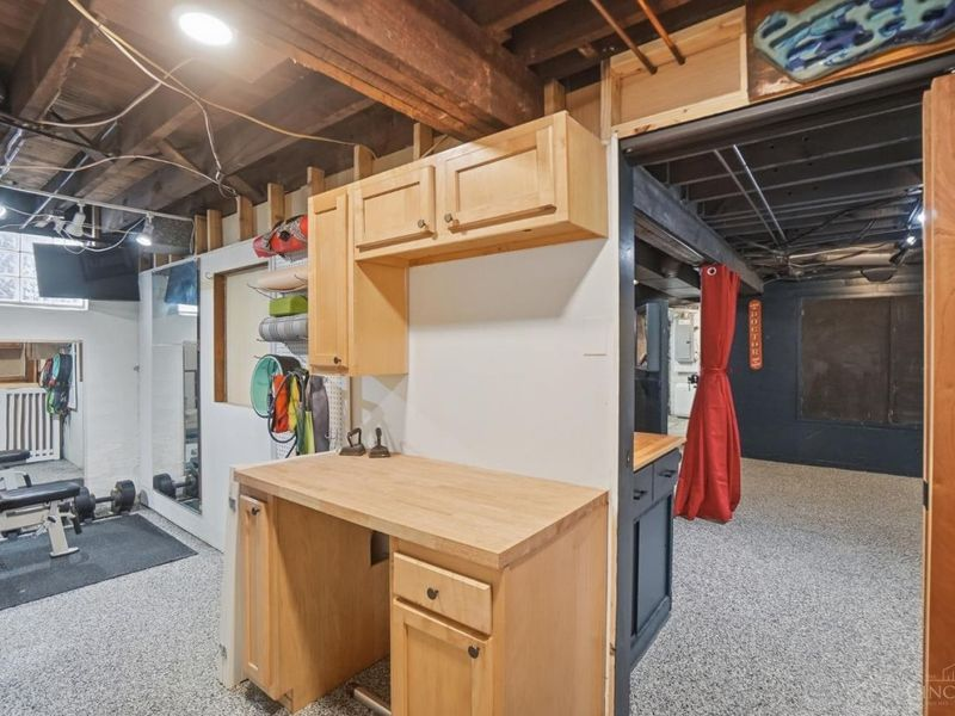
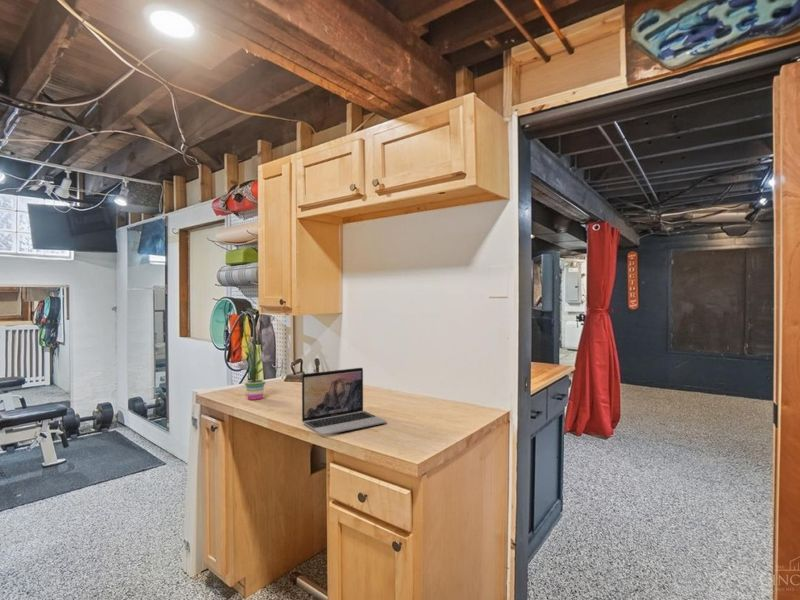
+ potted plant (254, 367)
+ laptop (344, 398)
